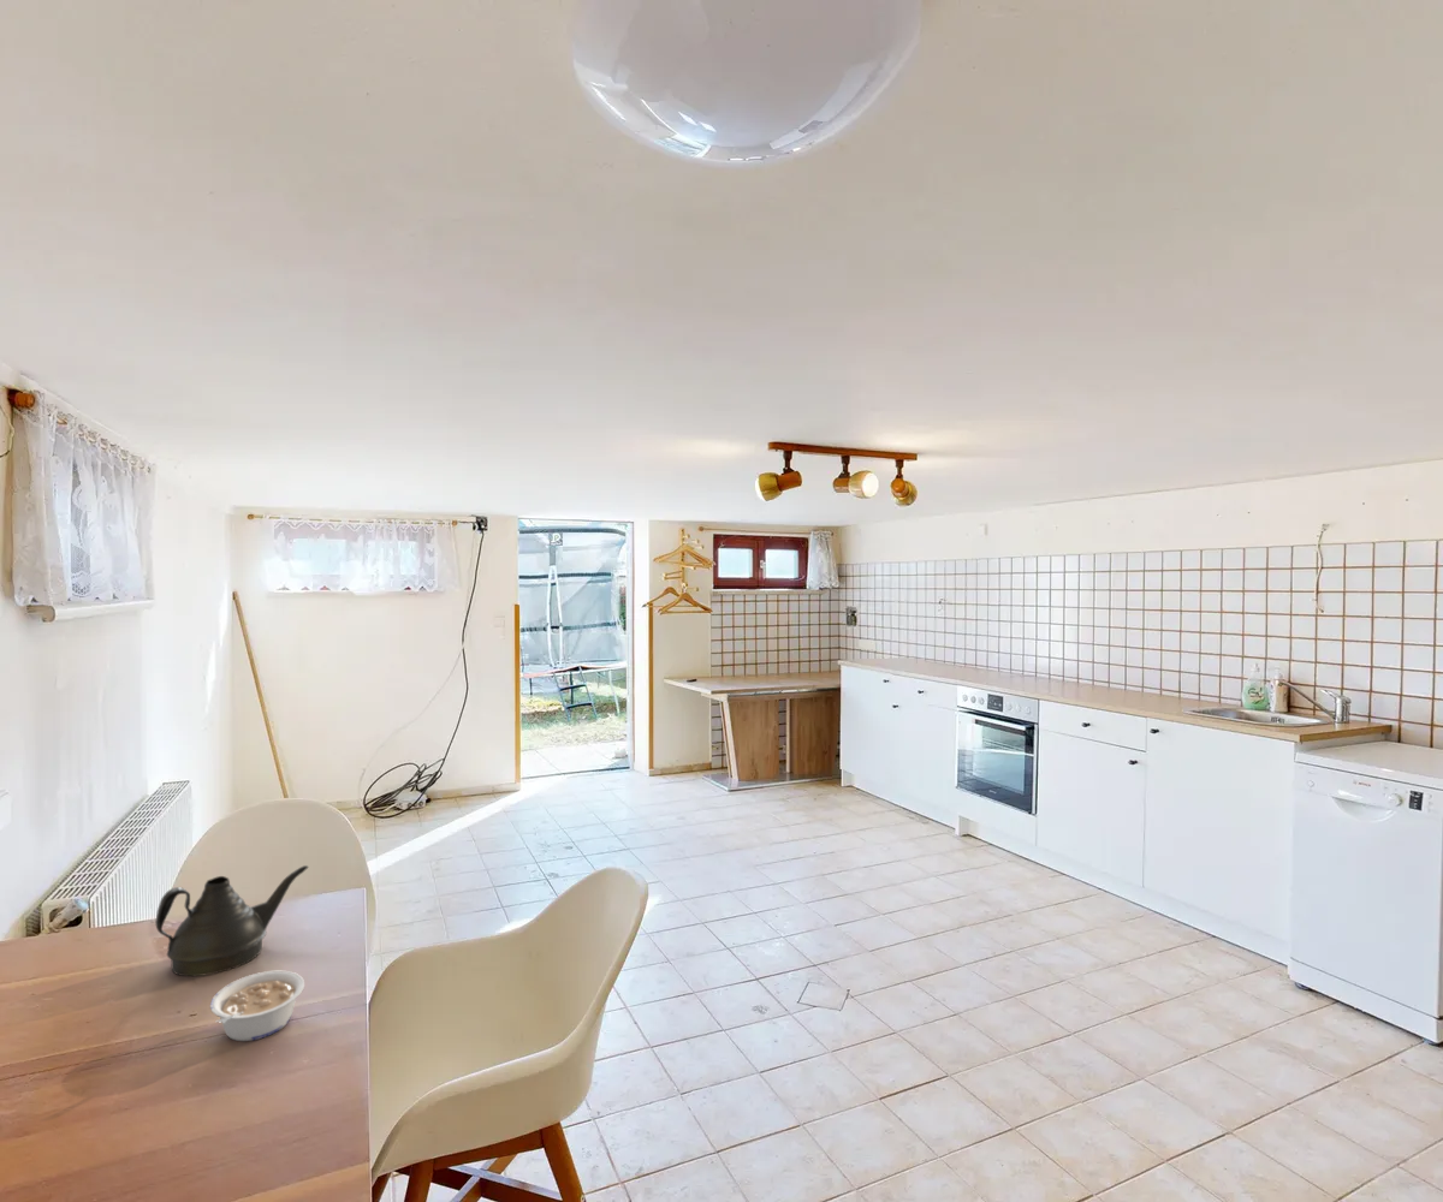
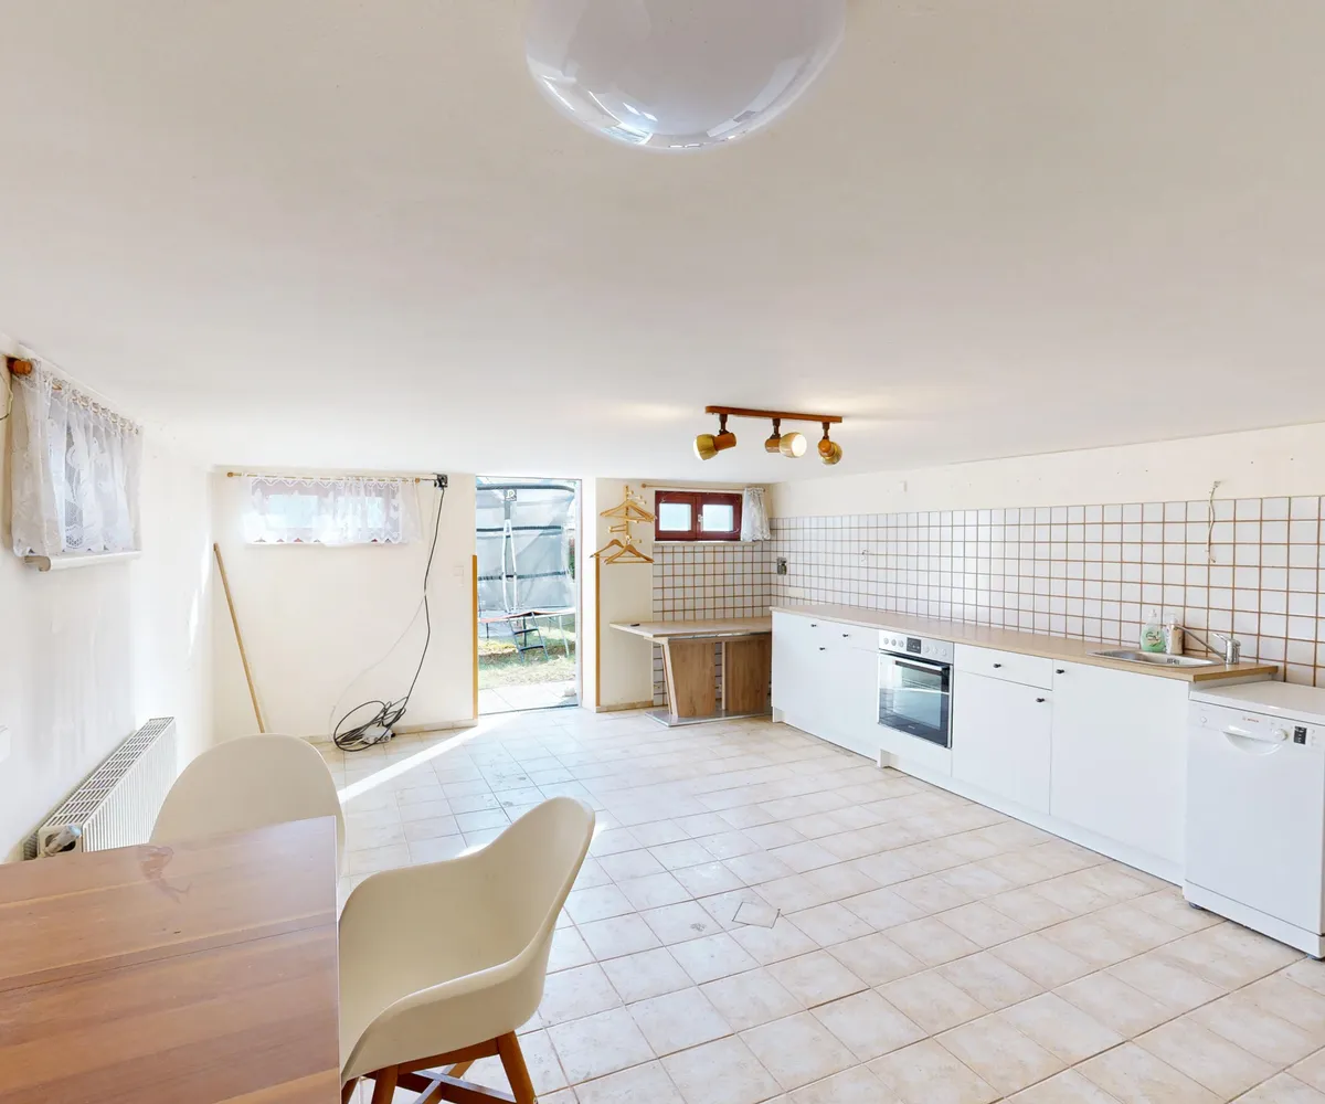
- teapot (237, 915)
- legume (259, 1006)
